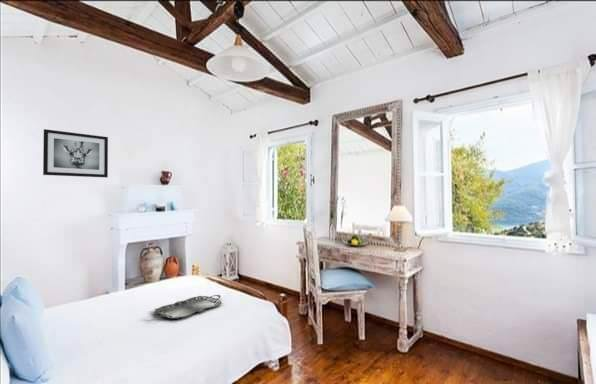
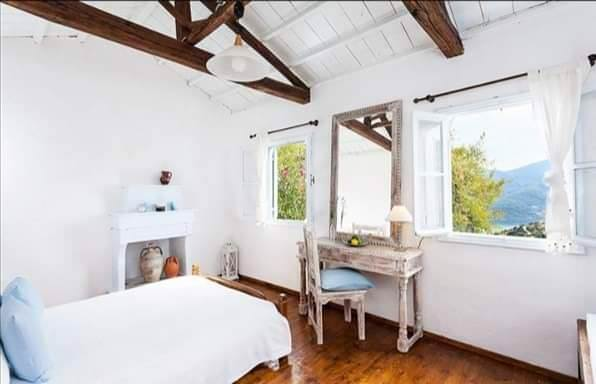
- serving tray (189, 306)
- wall art (77, 154)
